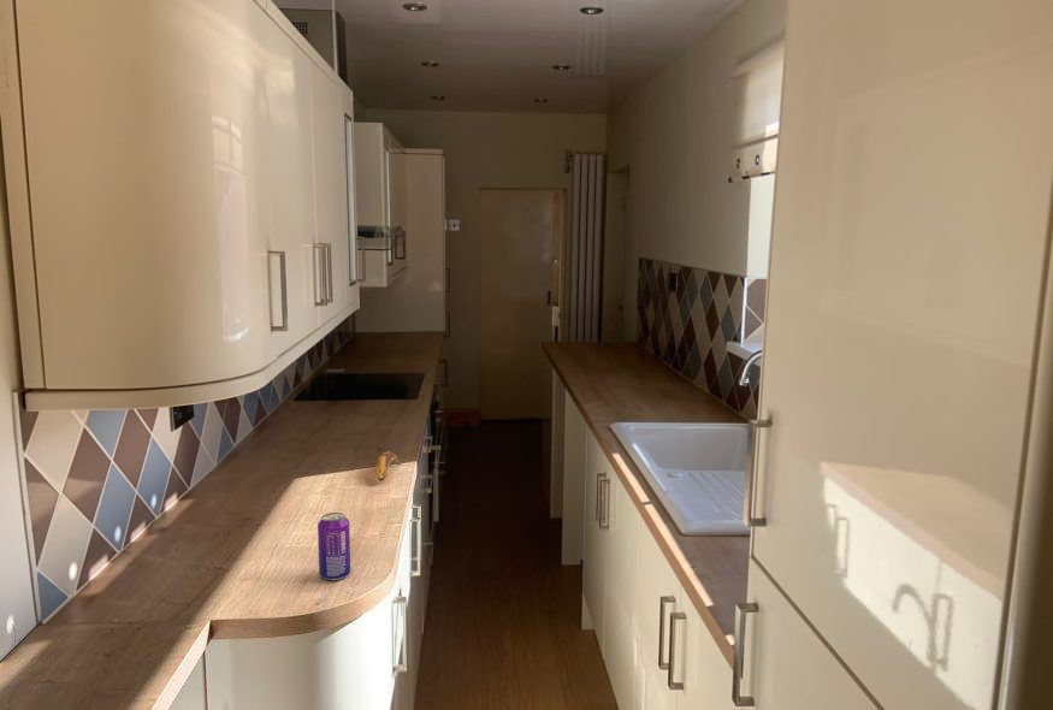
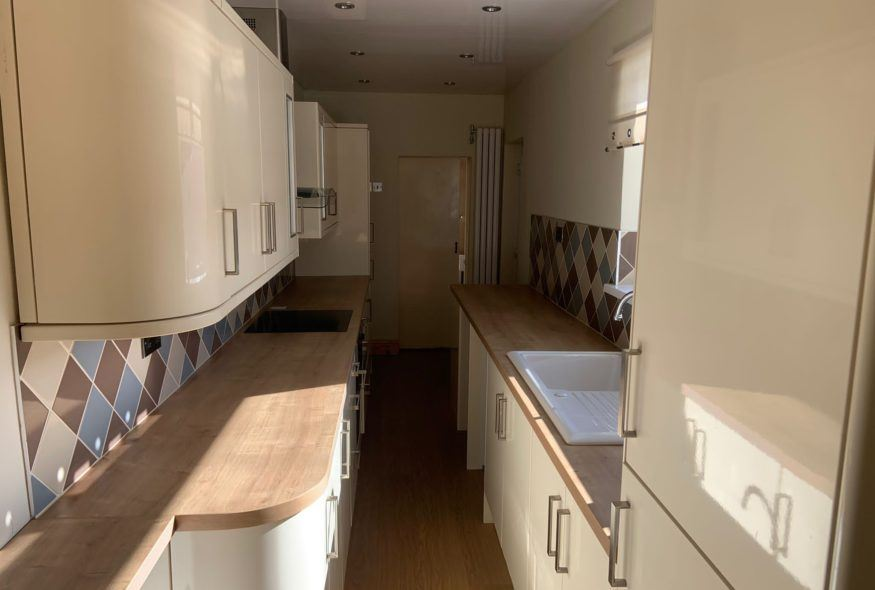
- banana (385, 465)
- beverage can (333, 545)
